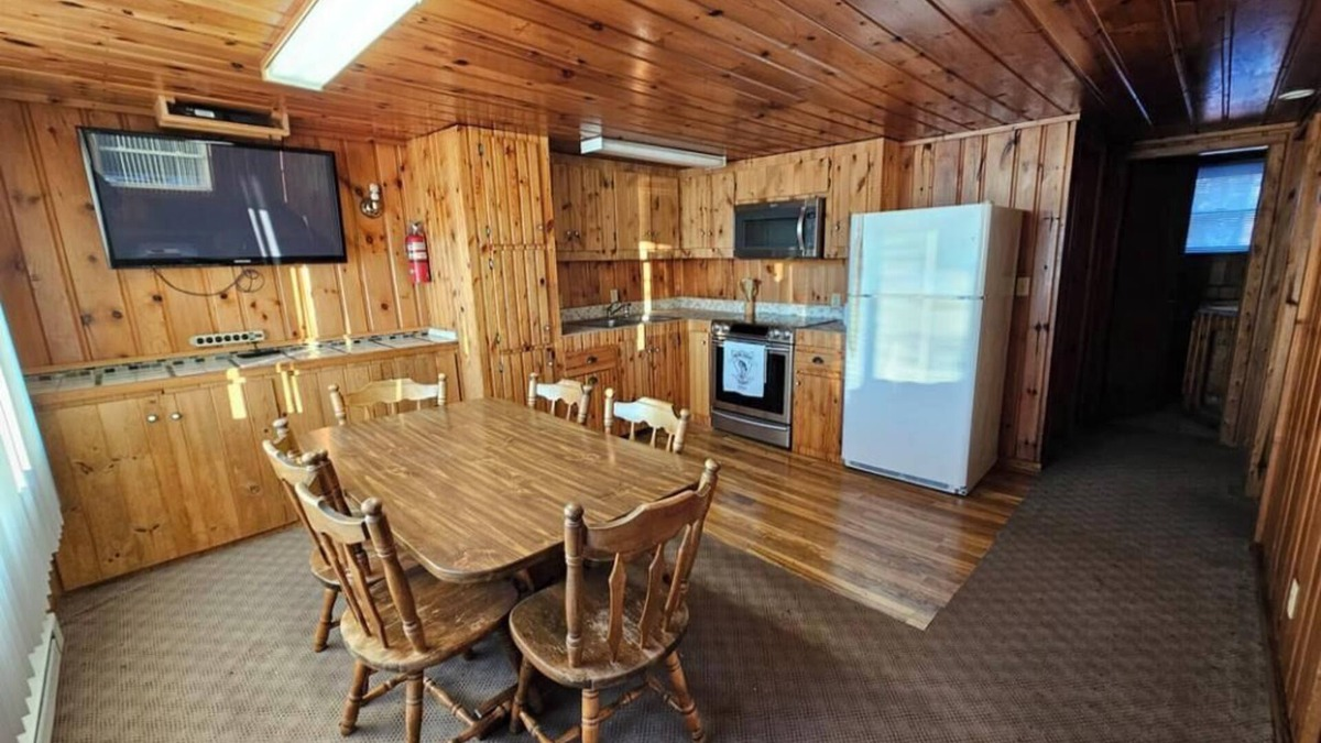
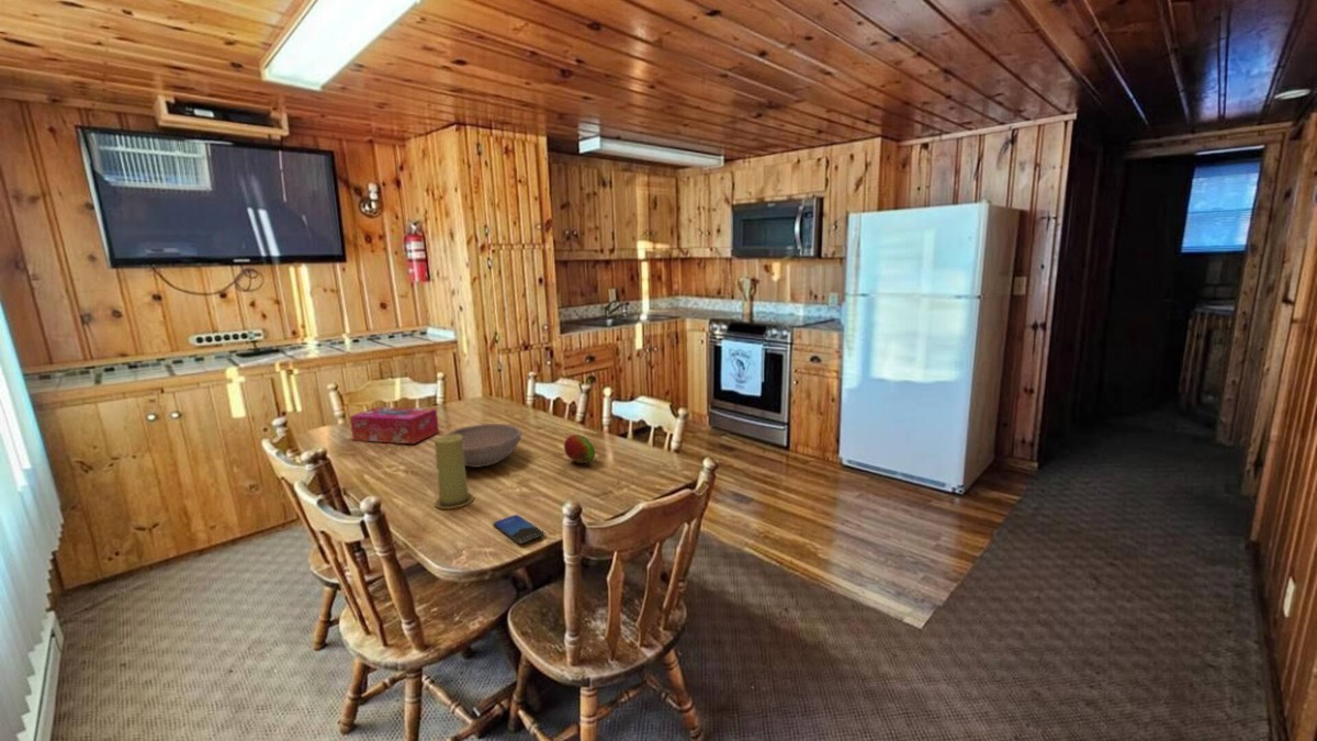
+ bowl (482, 447)
+ tissue box (395, 424)
+ candle (451, 469)
+ fruit (579, 448)
+ smartphone (518, 528)
